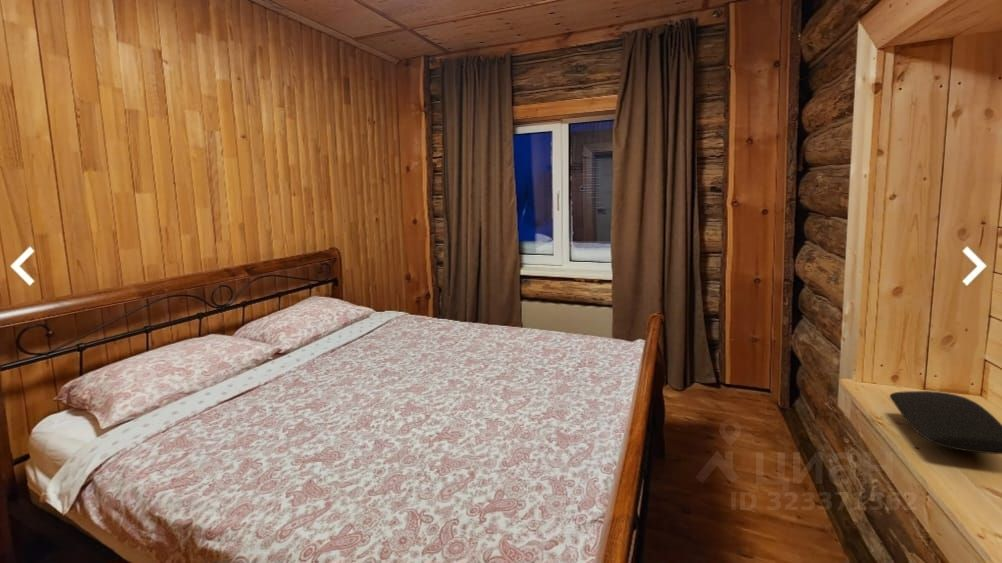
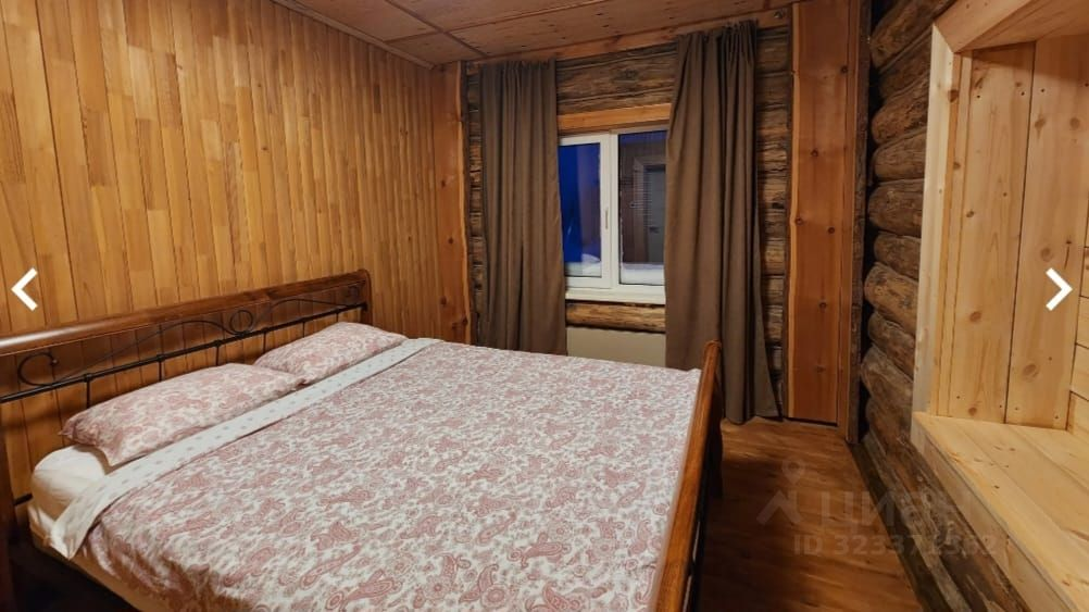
- cushion (948, 419)
